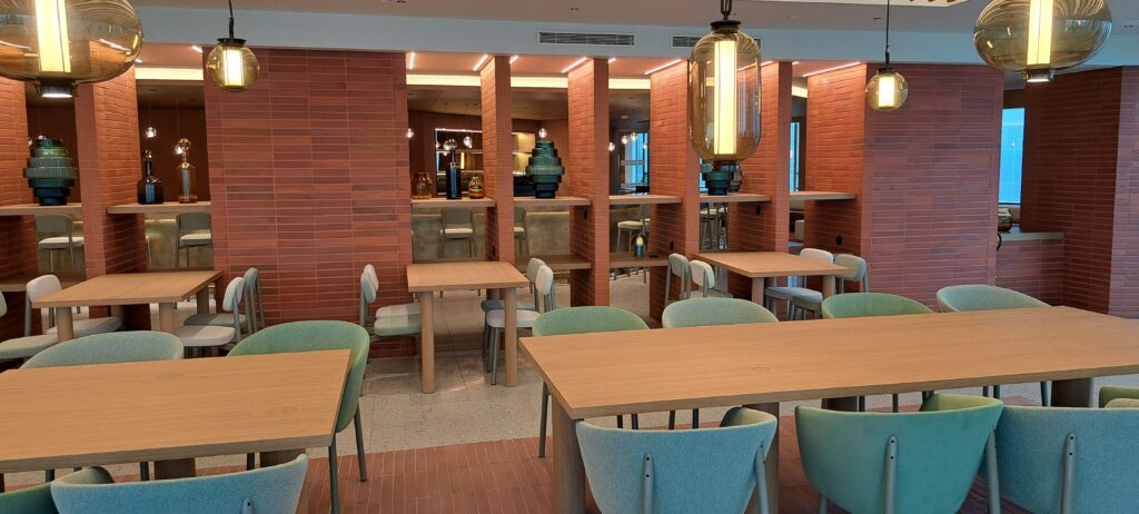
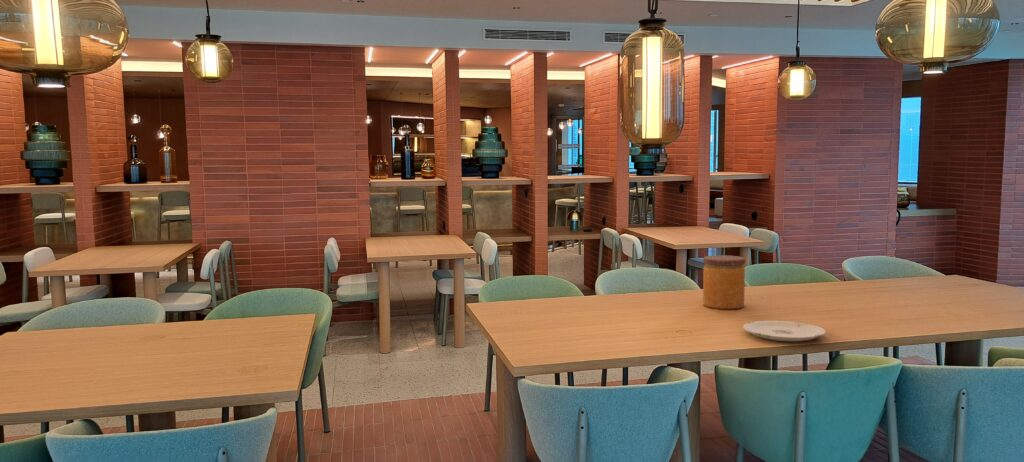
+ plate (783, 331)
+ jar (723, 281)
